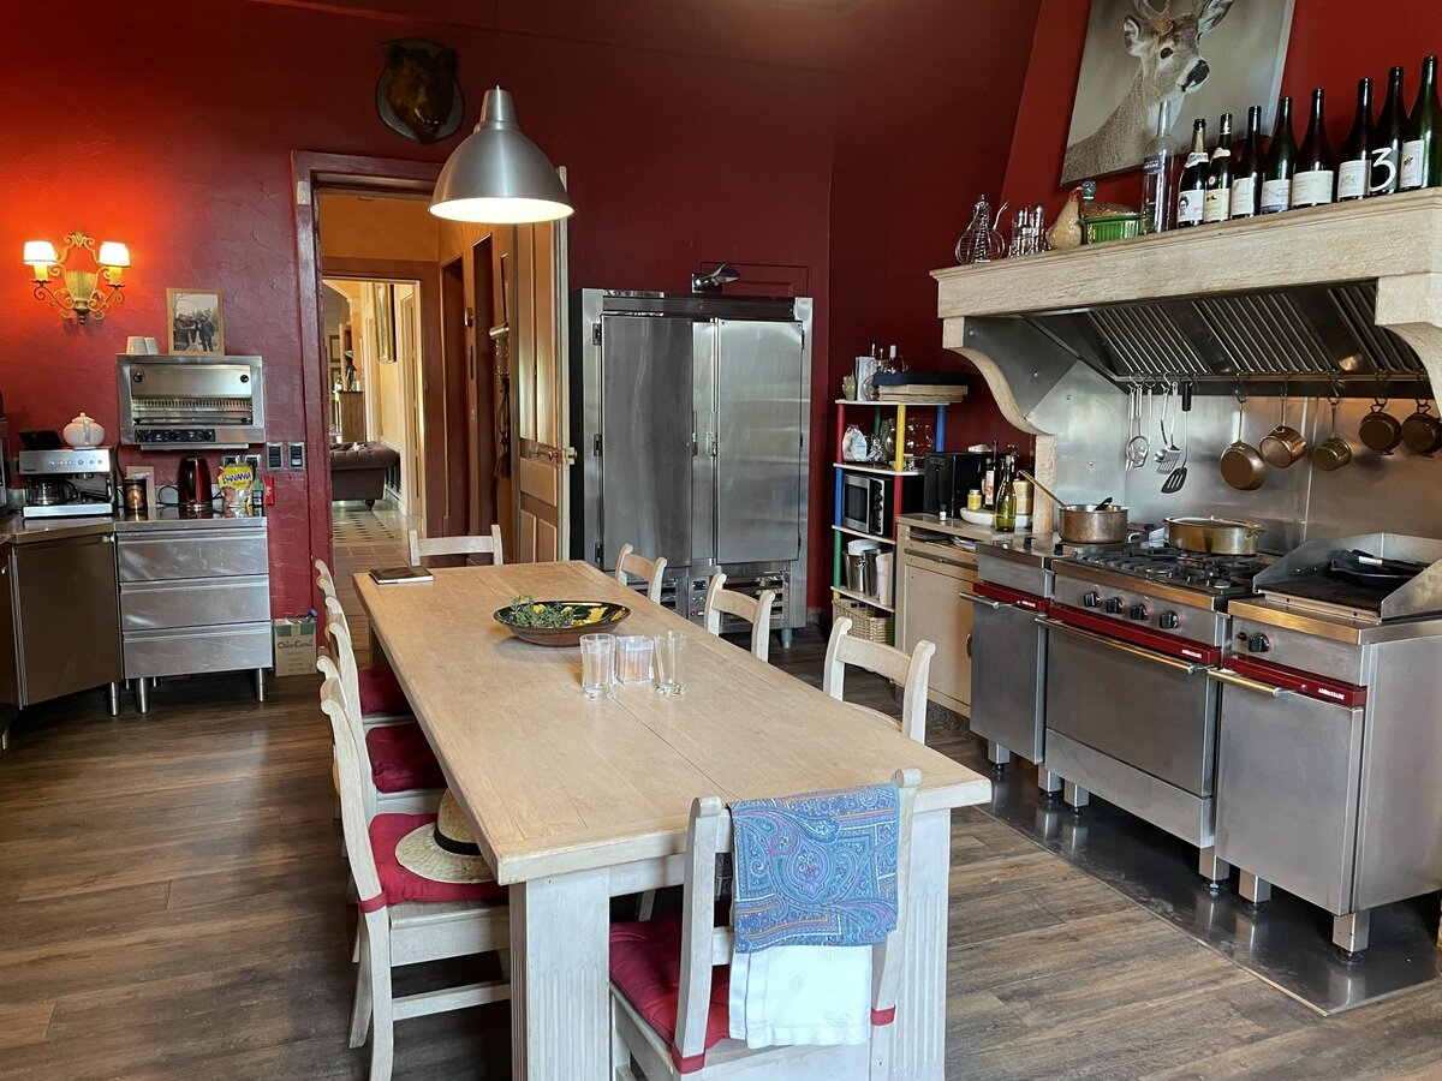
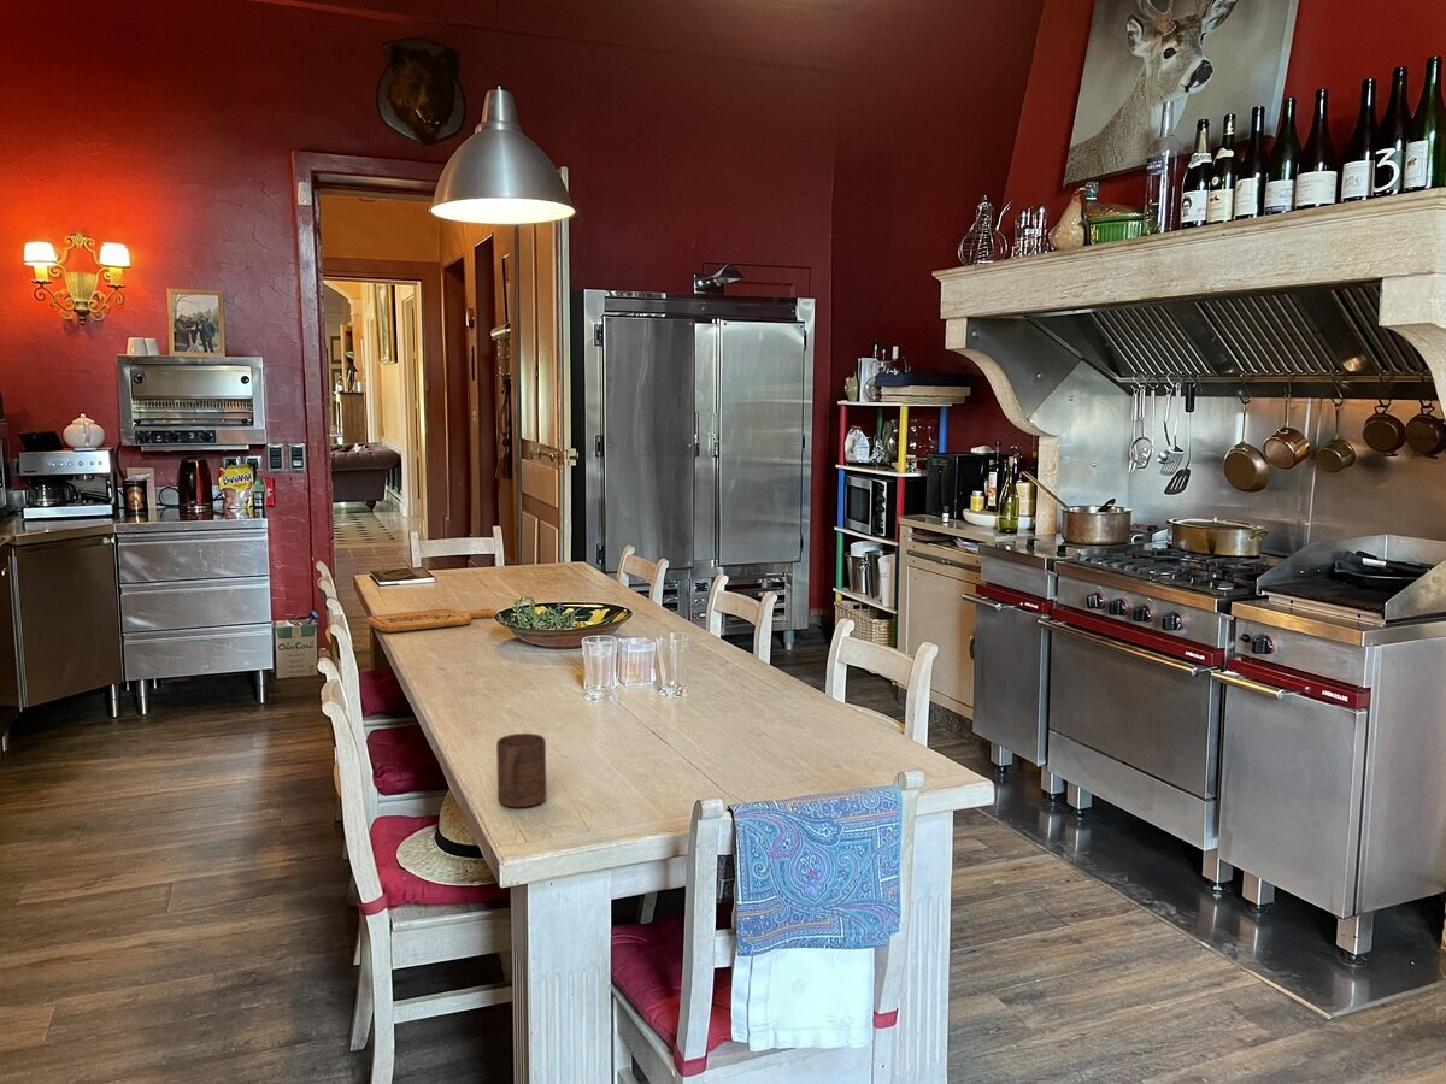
+ cutting board (436, 618)
+ cup (522, 772)
